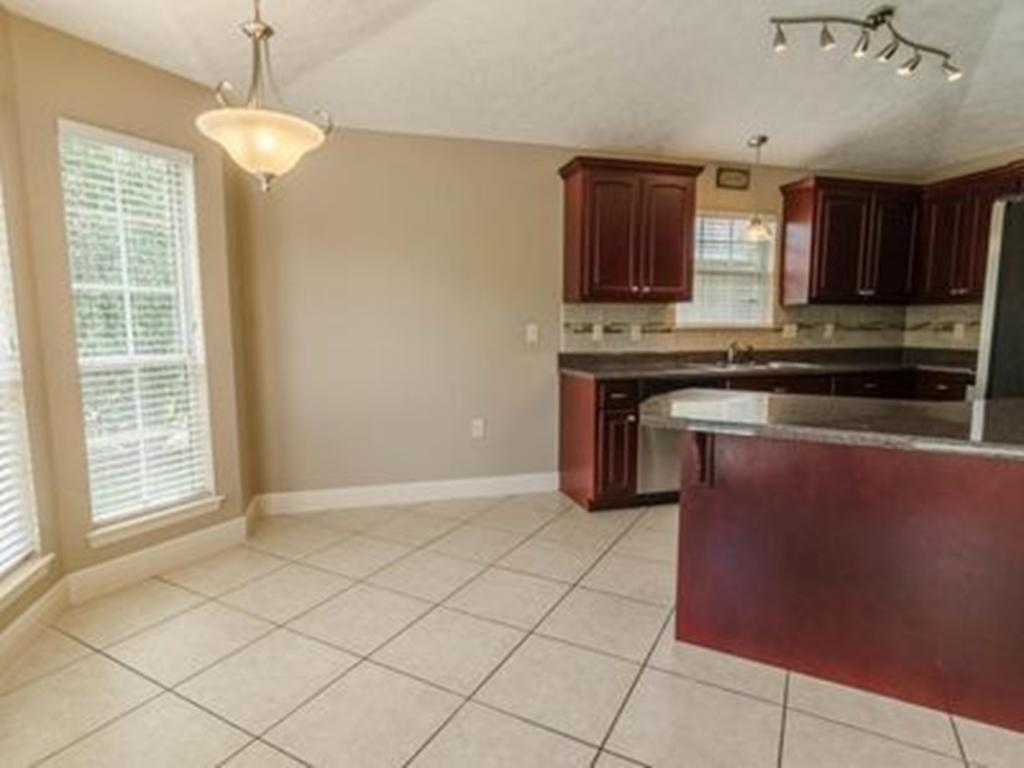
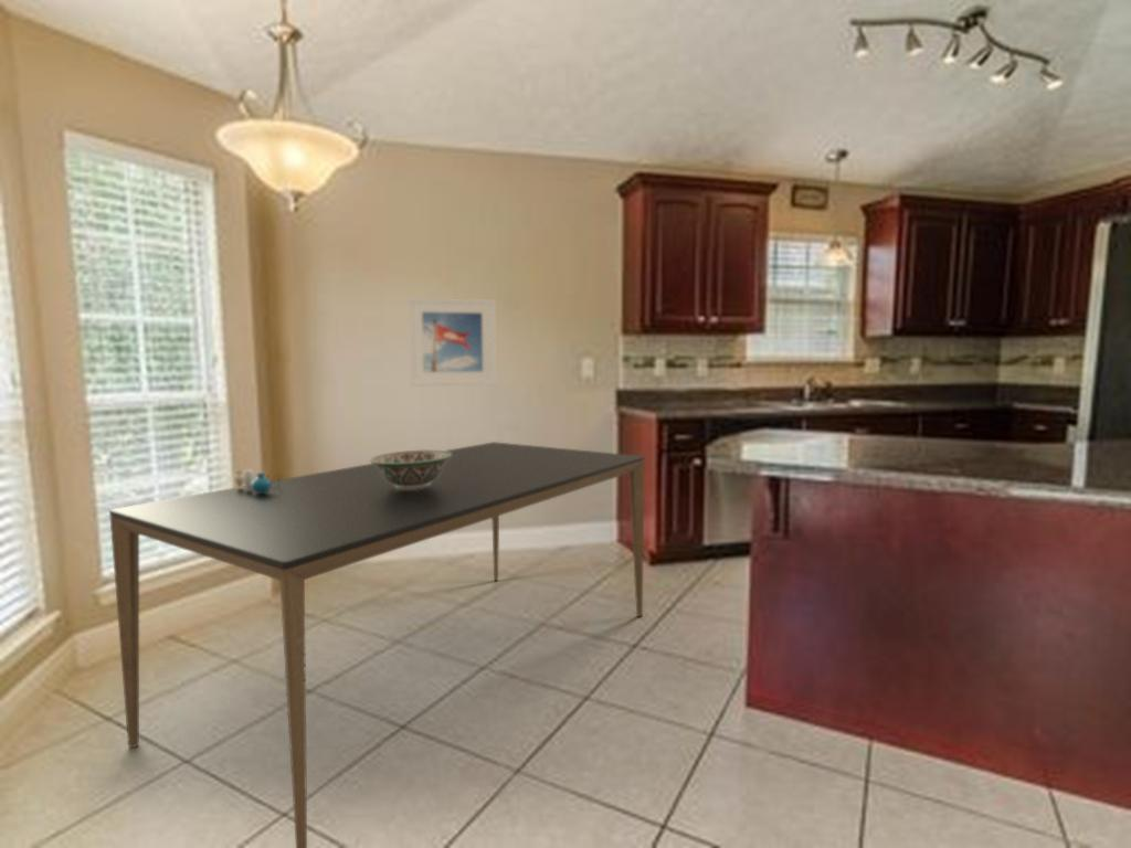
+ vase (257, 481)
+ decorative bowl (411, 469)
+ dining table (423, 540)
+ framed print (453, 342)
